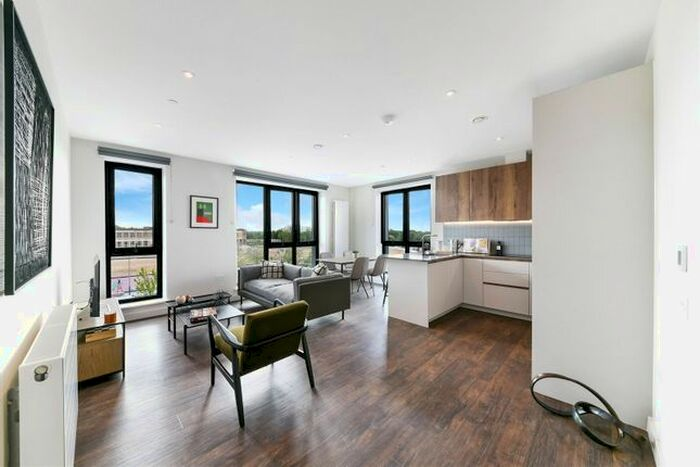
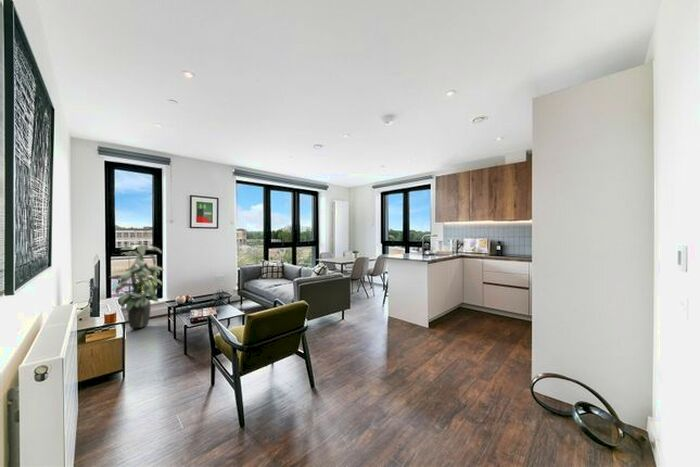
+ indoor plant (137, 283)
